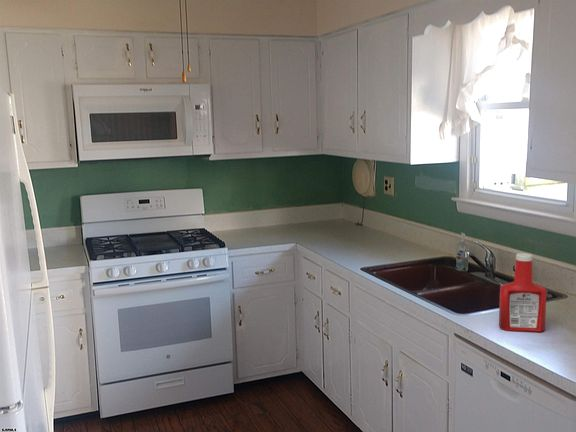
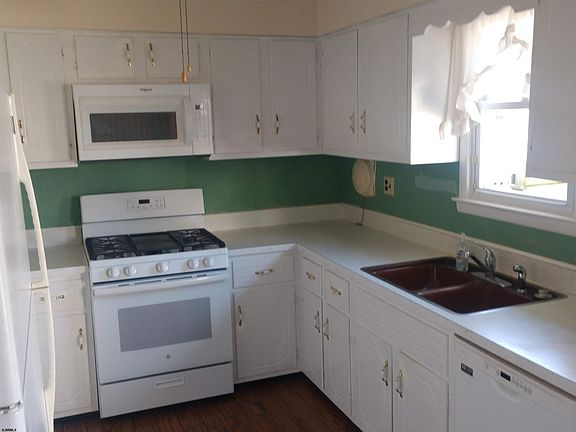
- soap bottle (522, 291)
